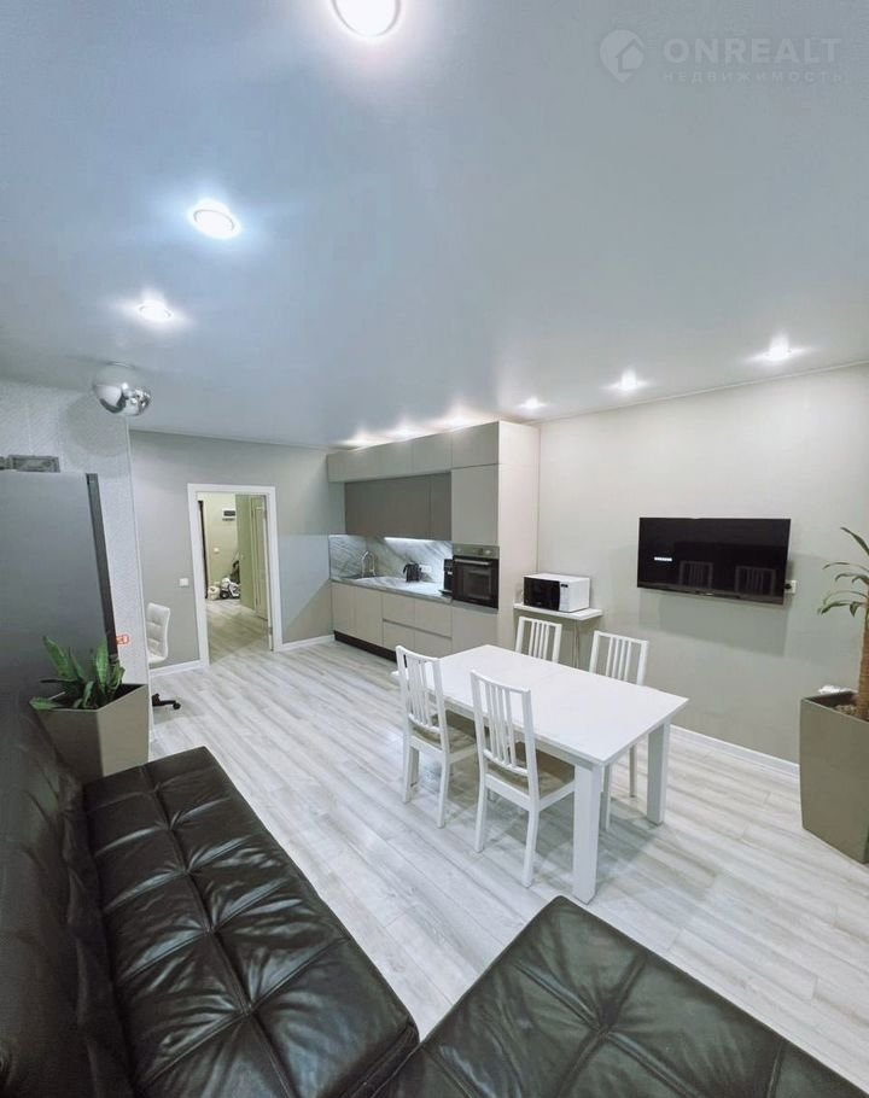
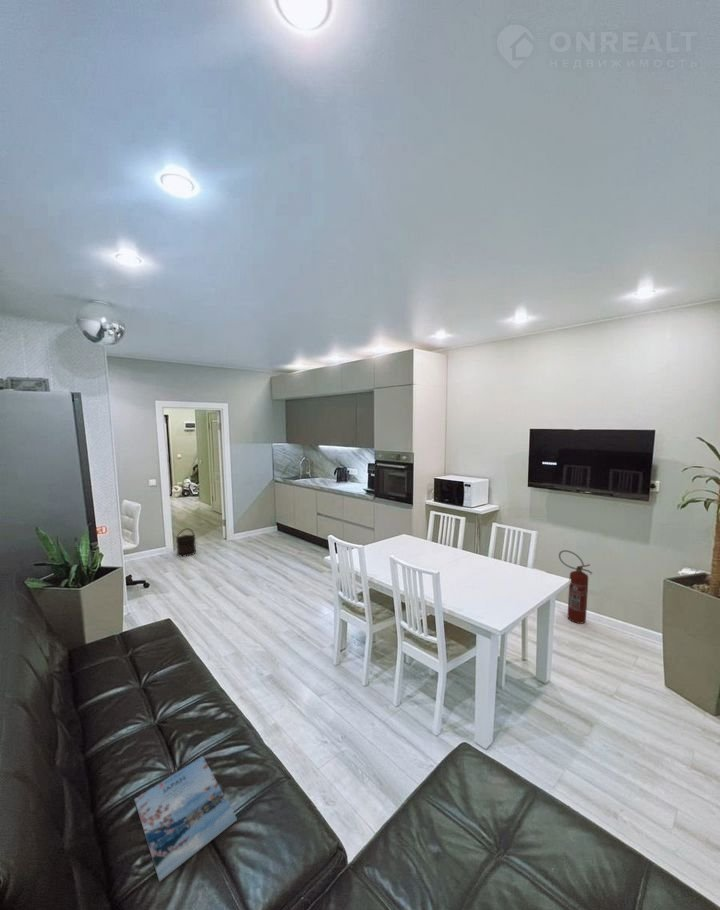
+ bucket (186, 541)
+ magazine (184, 809)
+ fire extinguisher (573, 585)
